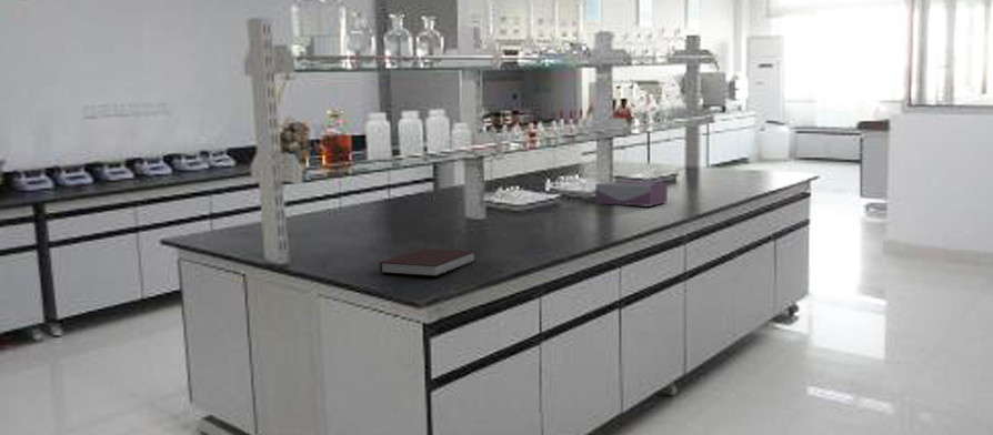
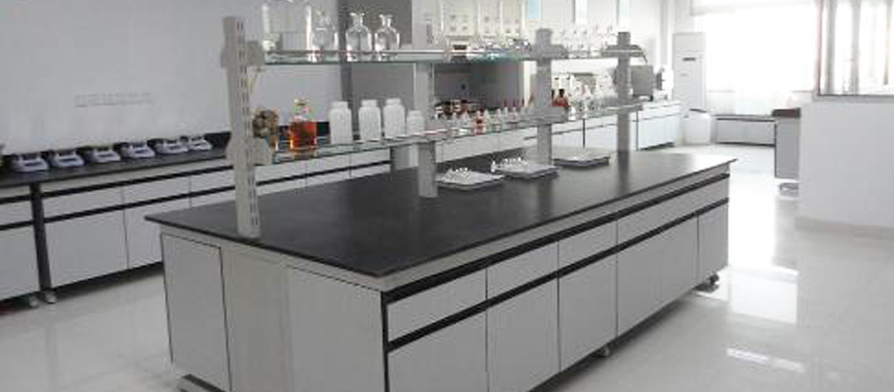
- tissue box (631, 192)
- notebook (429, 261)
